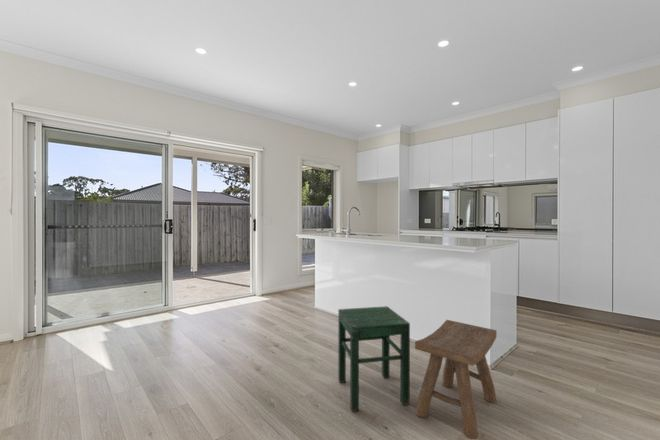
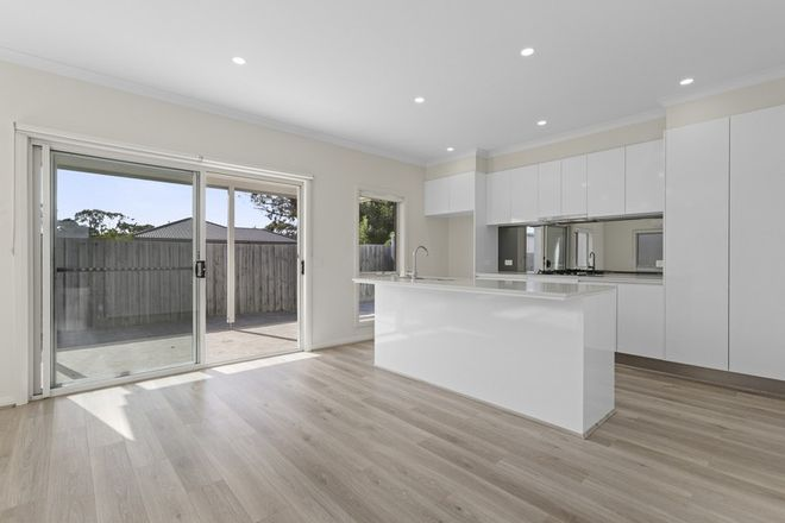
- stool (457, 370)
- stool (372, 357)
